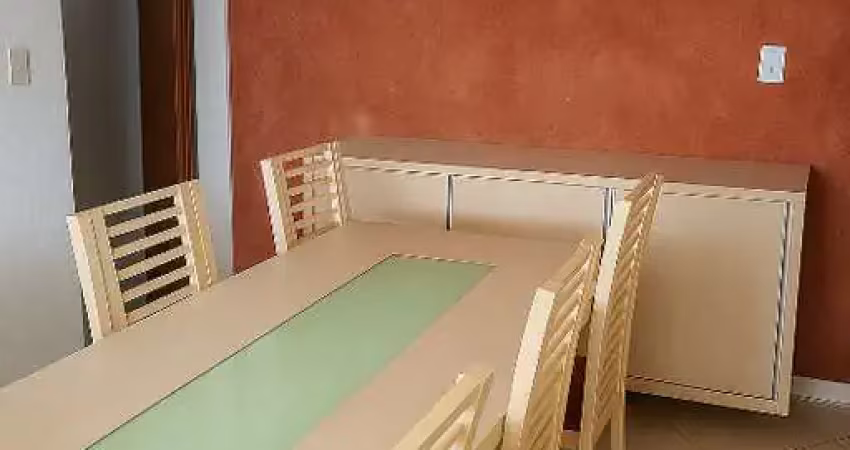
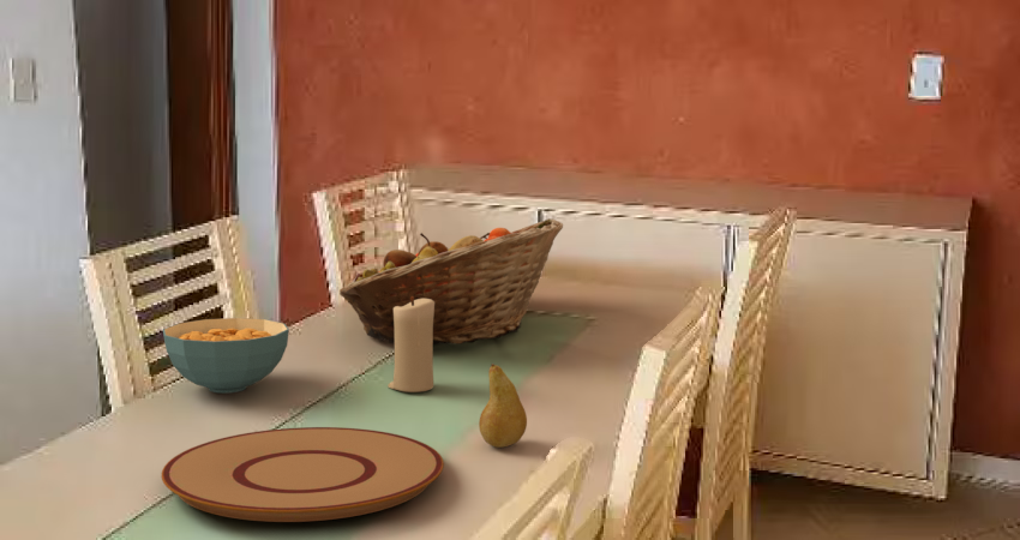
+ fruit basket (455, 275)
+ fruit (503, 403)
+ cereal bowl (226, 359)
+ plate (305, 470)
+ candle (410, 342)
